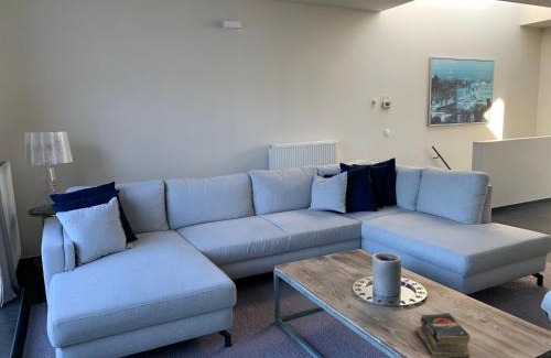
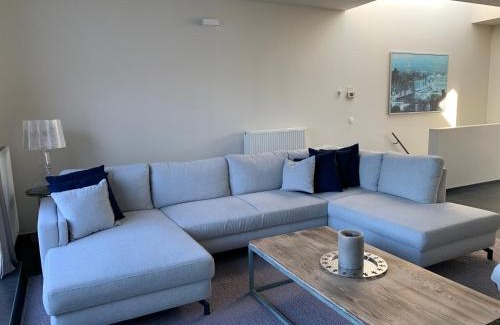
- books (441, 333)
